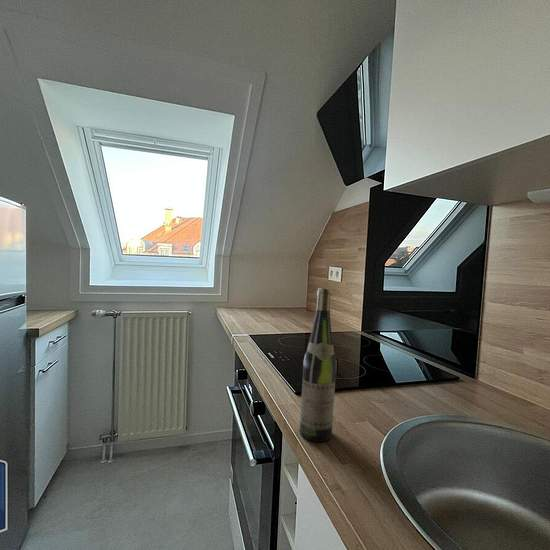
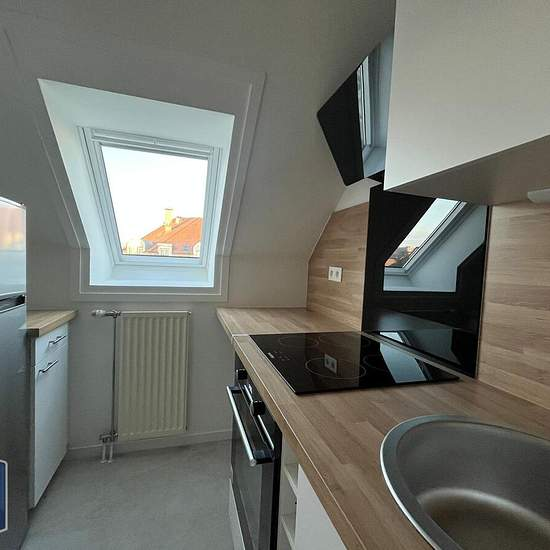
- wine bottle (319, 361)
